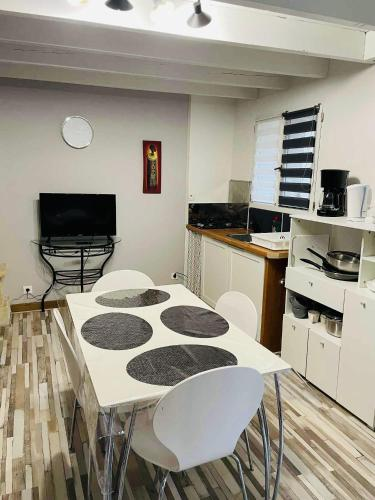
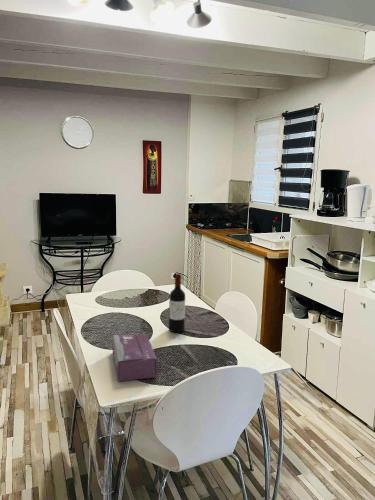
+ tissue box (133, 354)
+ wine bottle (177, 302)
